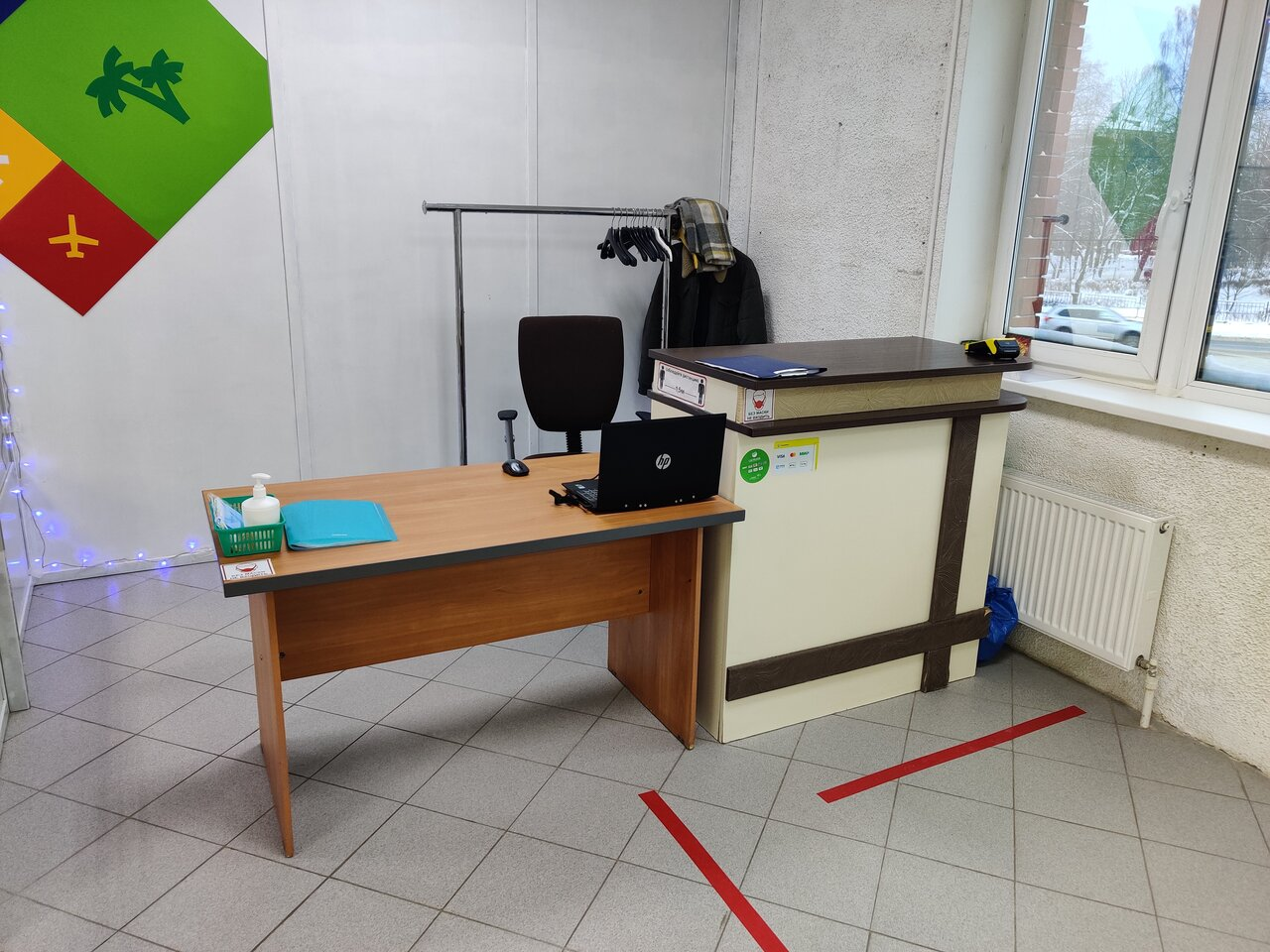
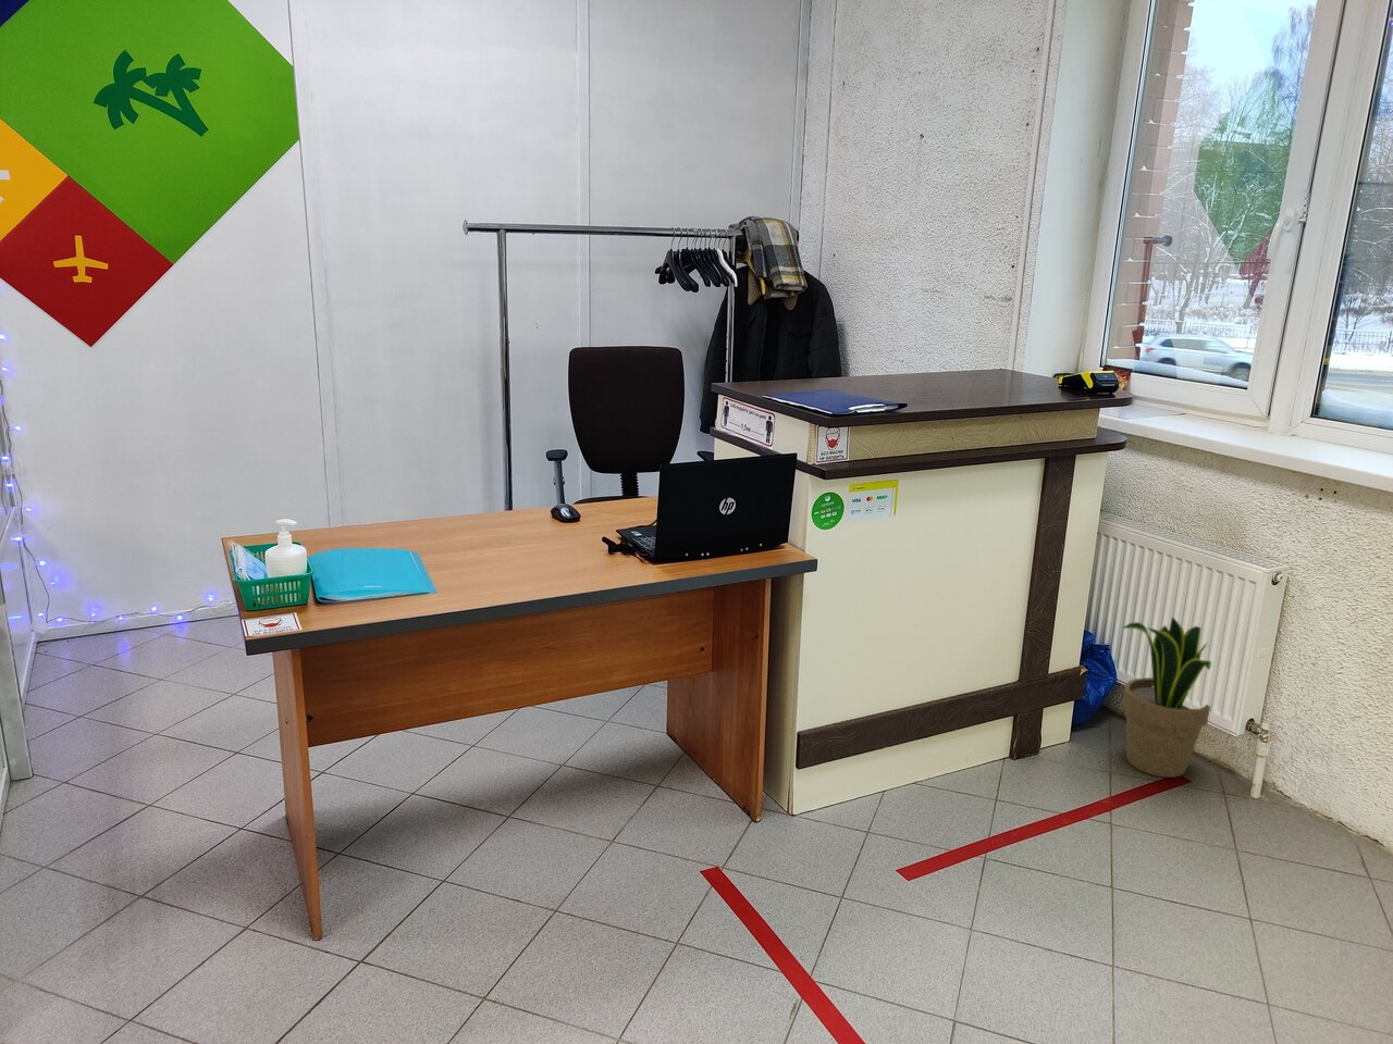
+ potted plant (1168, 694)
